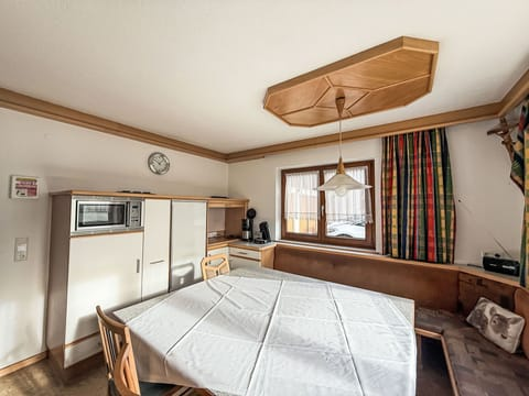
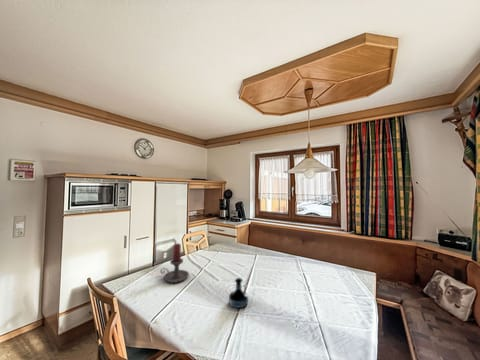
+ tequila bottle (238, 290)
+ candle holder (173, 260)
